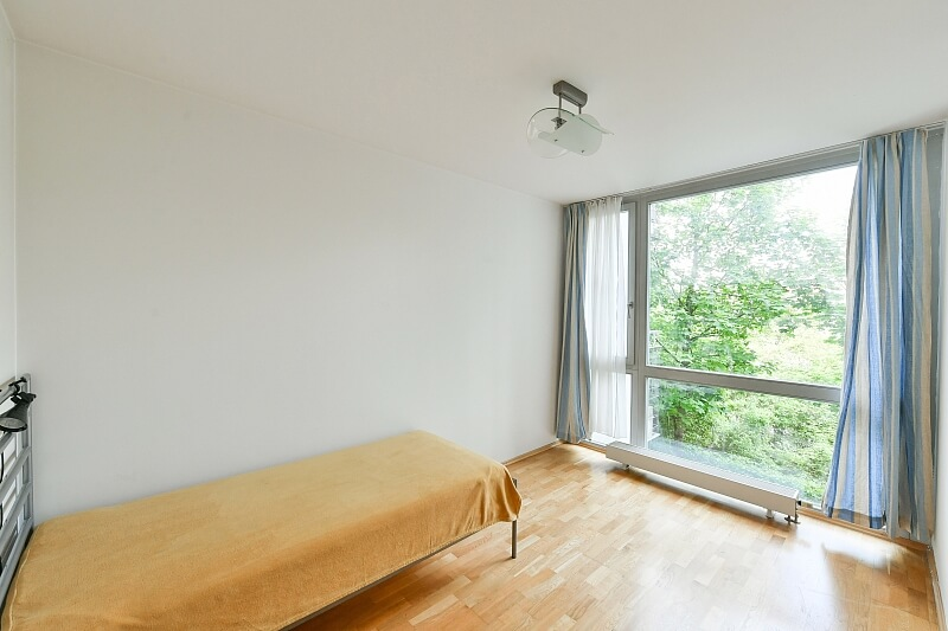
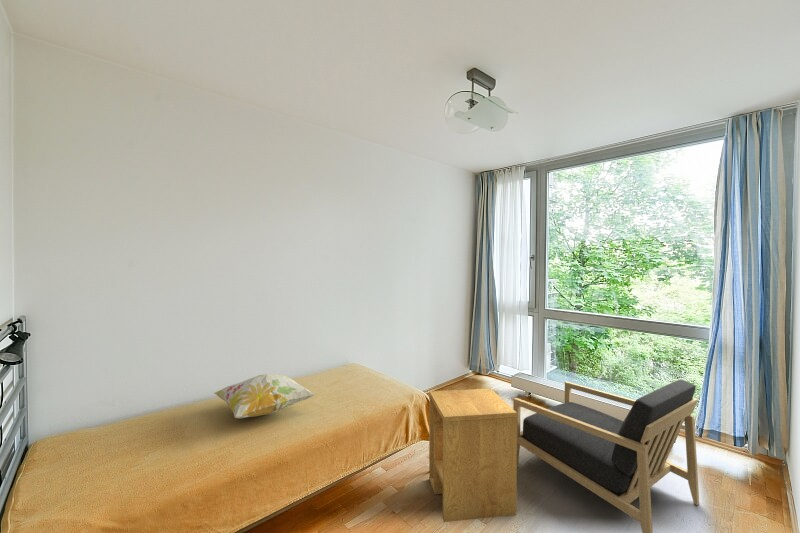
+ side table (469, 448)
+ decorative pillow (264, 393)
+ armchair (598, 427)
